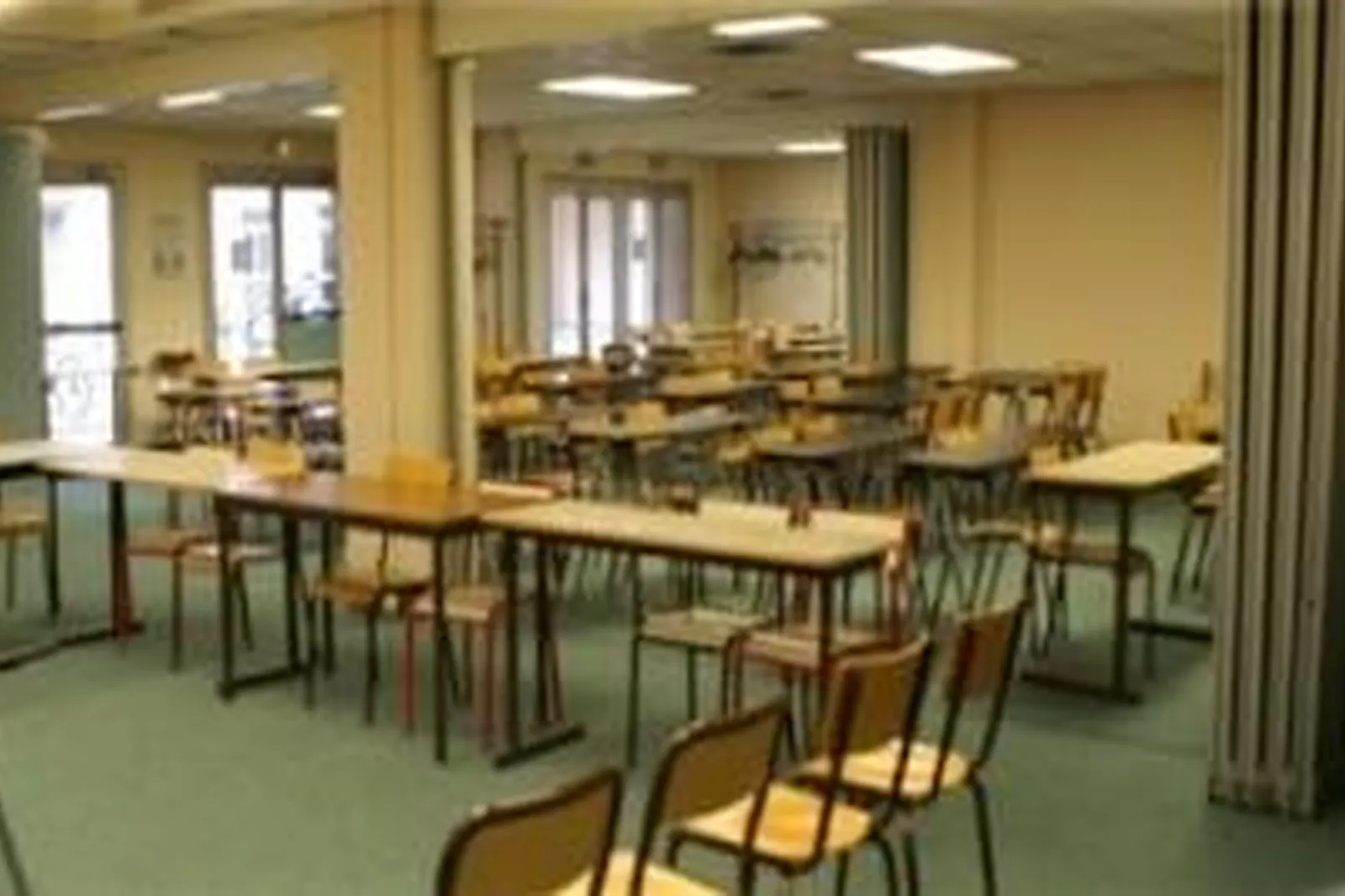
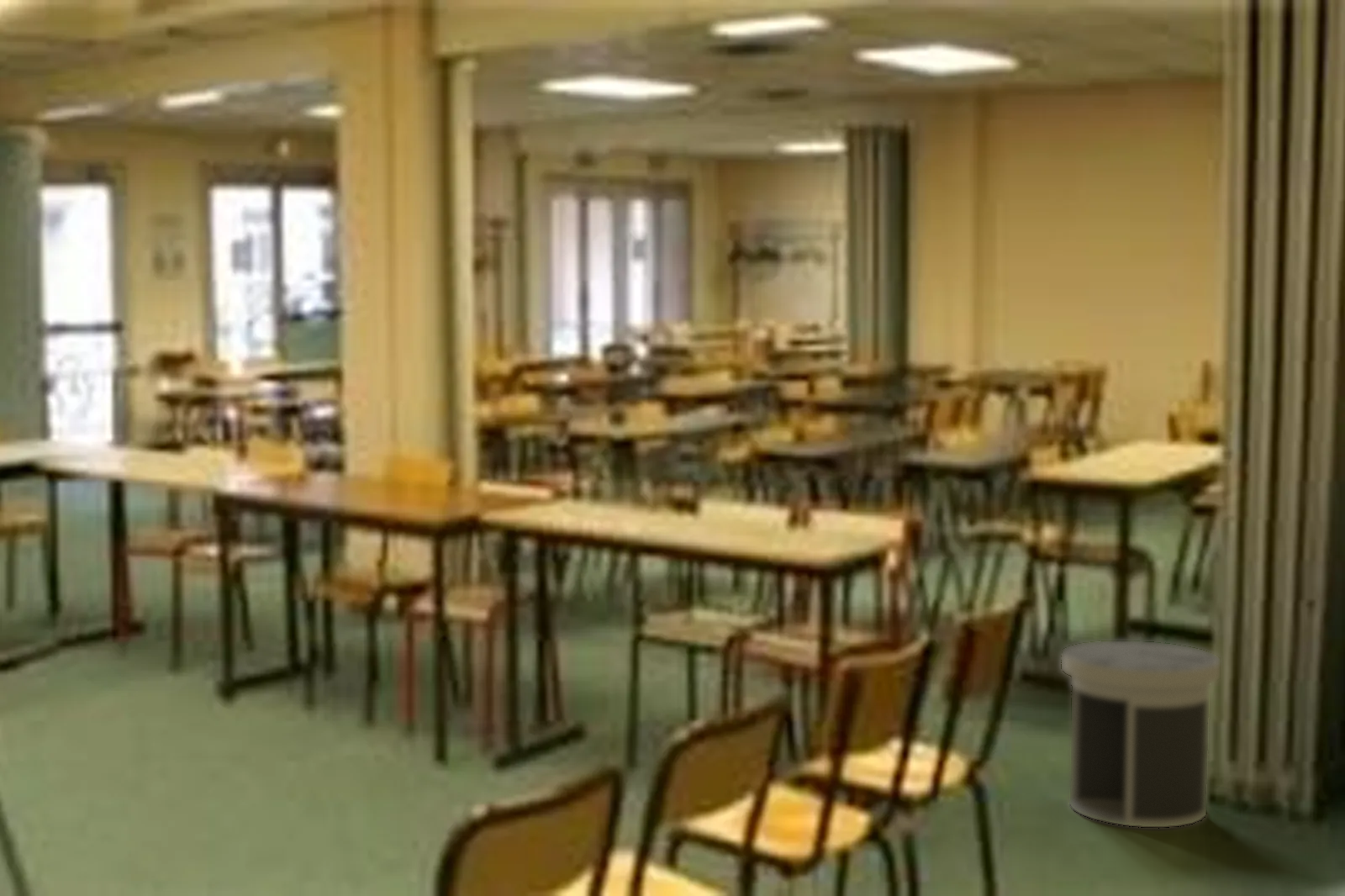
+ revolving door (1138, 731)
